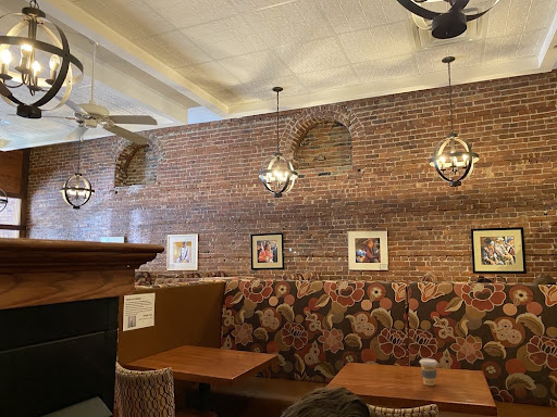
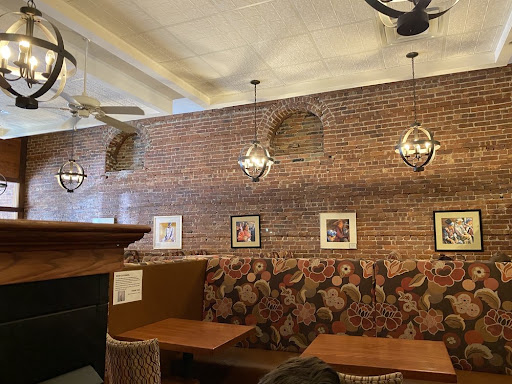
- coffee cup (429, 371)
